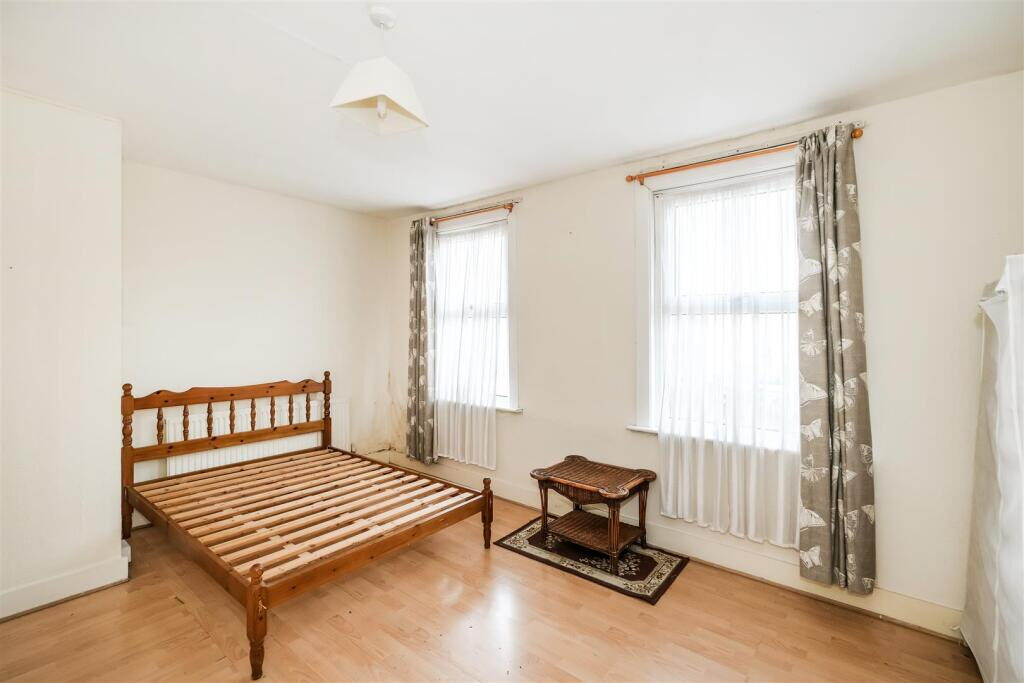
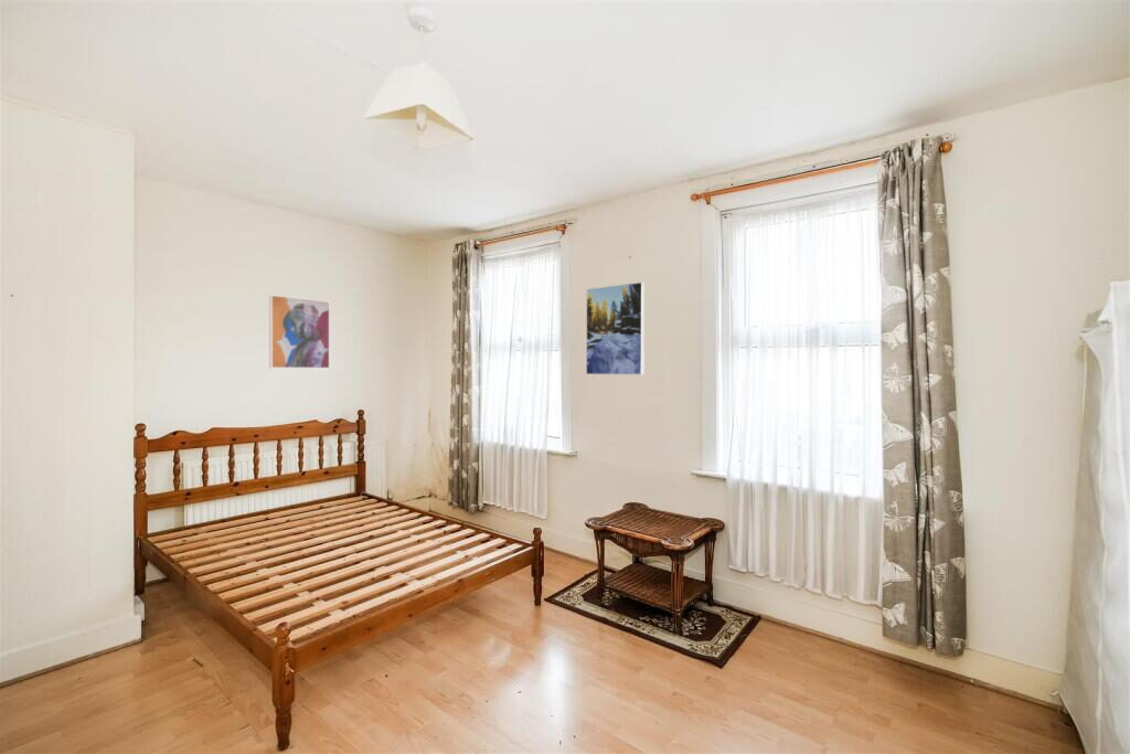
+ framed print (614, 330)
+ wall art (300, 333)
